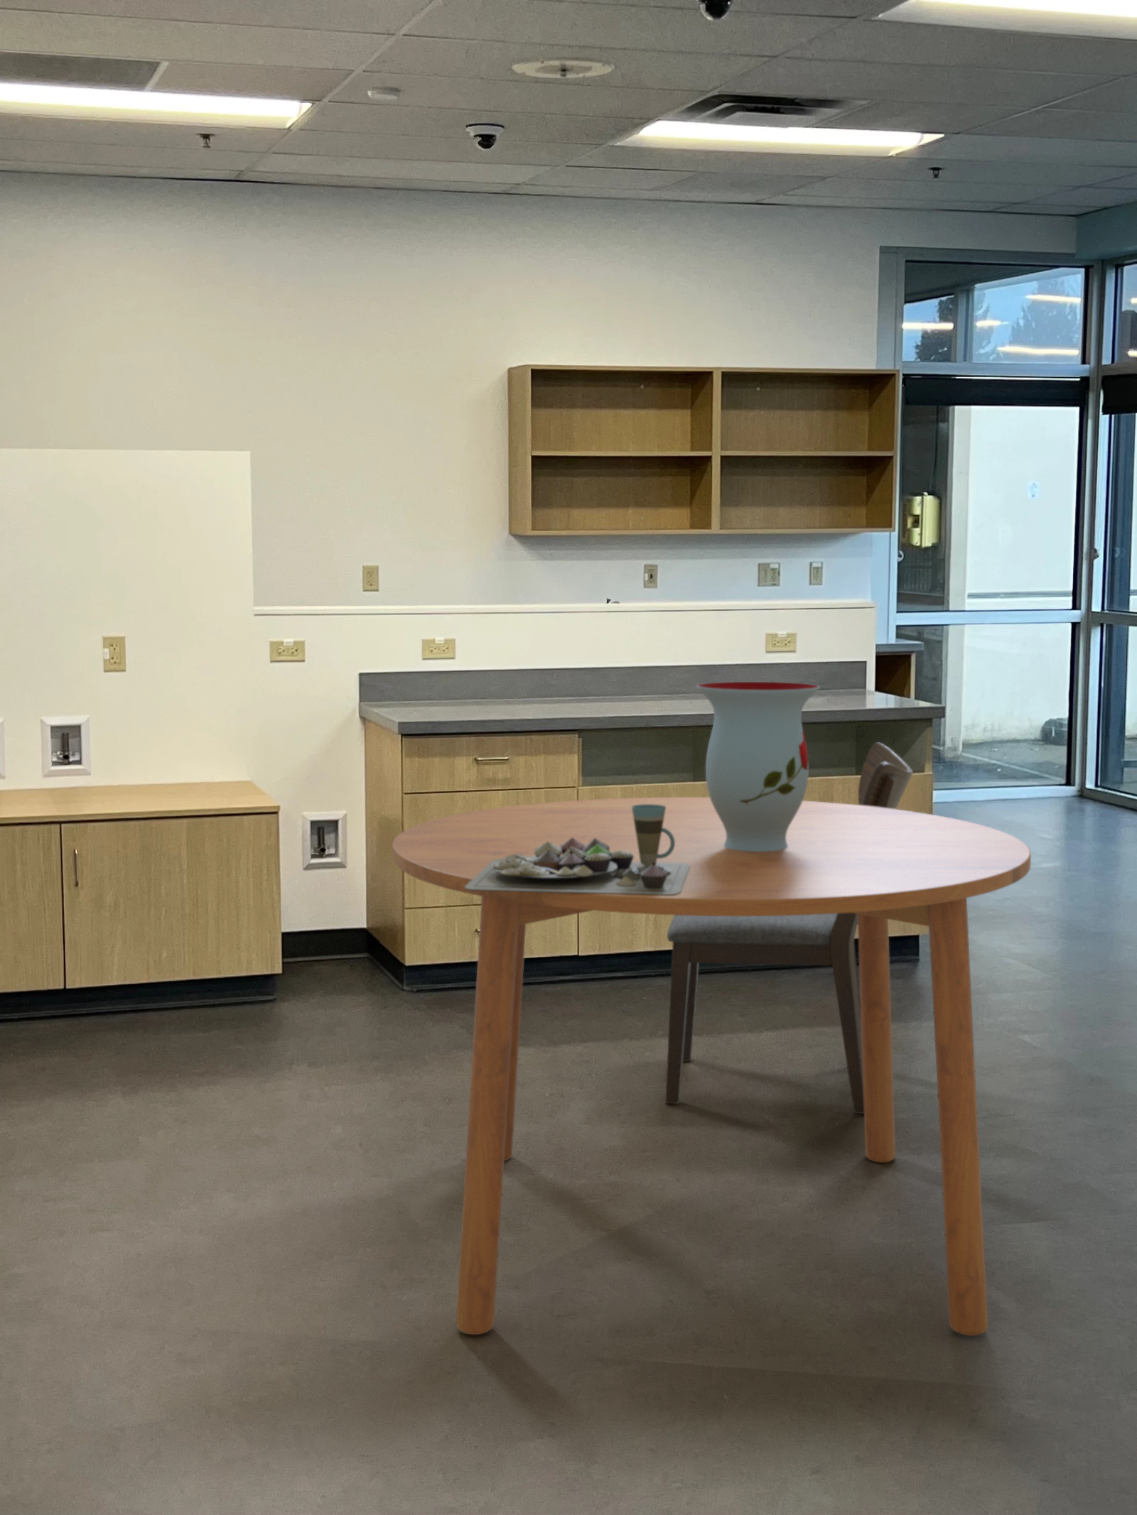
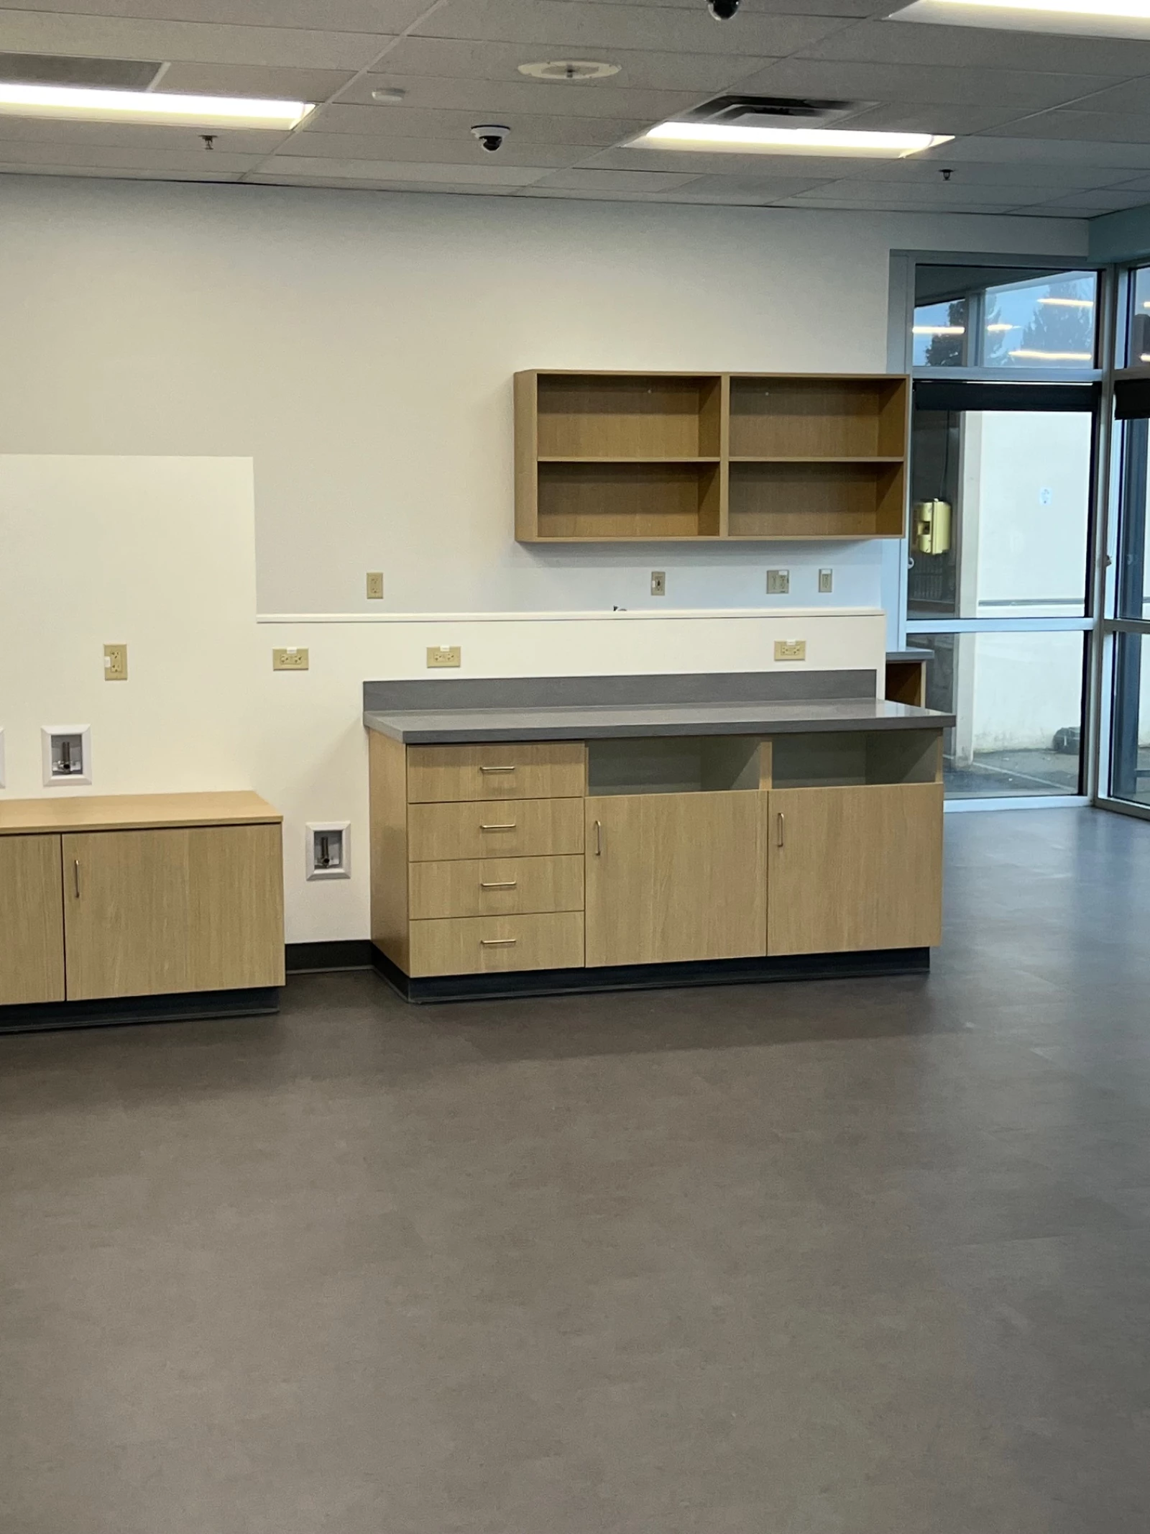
- dining table (705, 916)
- vase (757, 765)
- chair (789, 919)
- food plate (580, 843)
